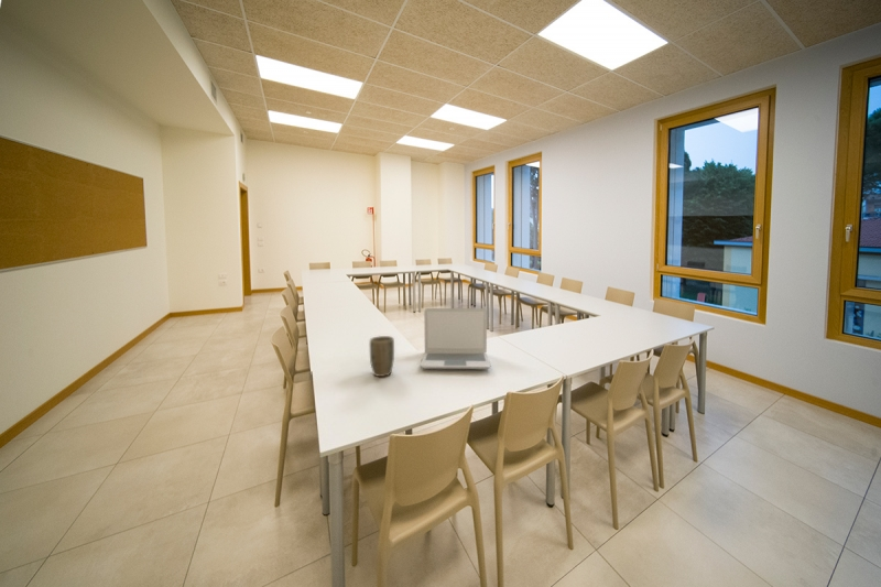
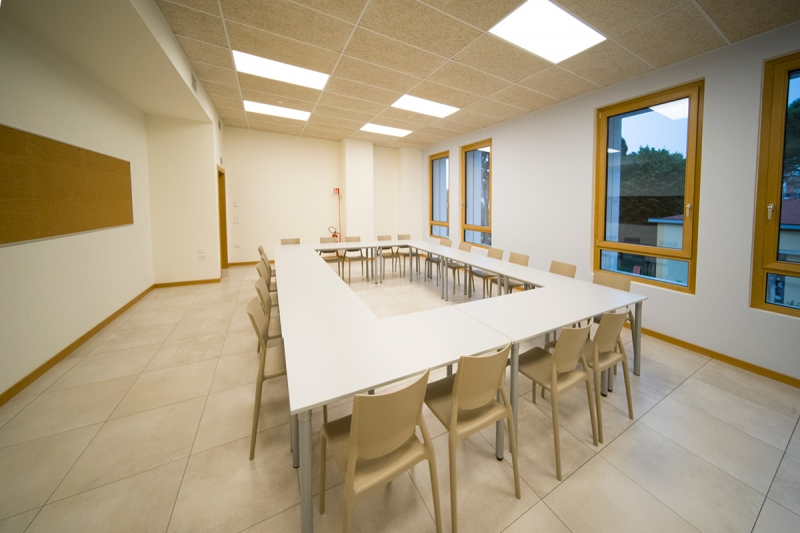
- plant pot (382, 356)
- laptop (455, 336)
